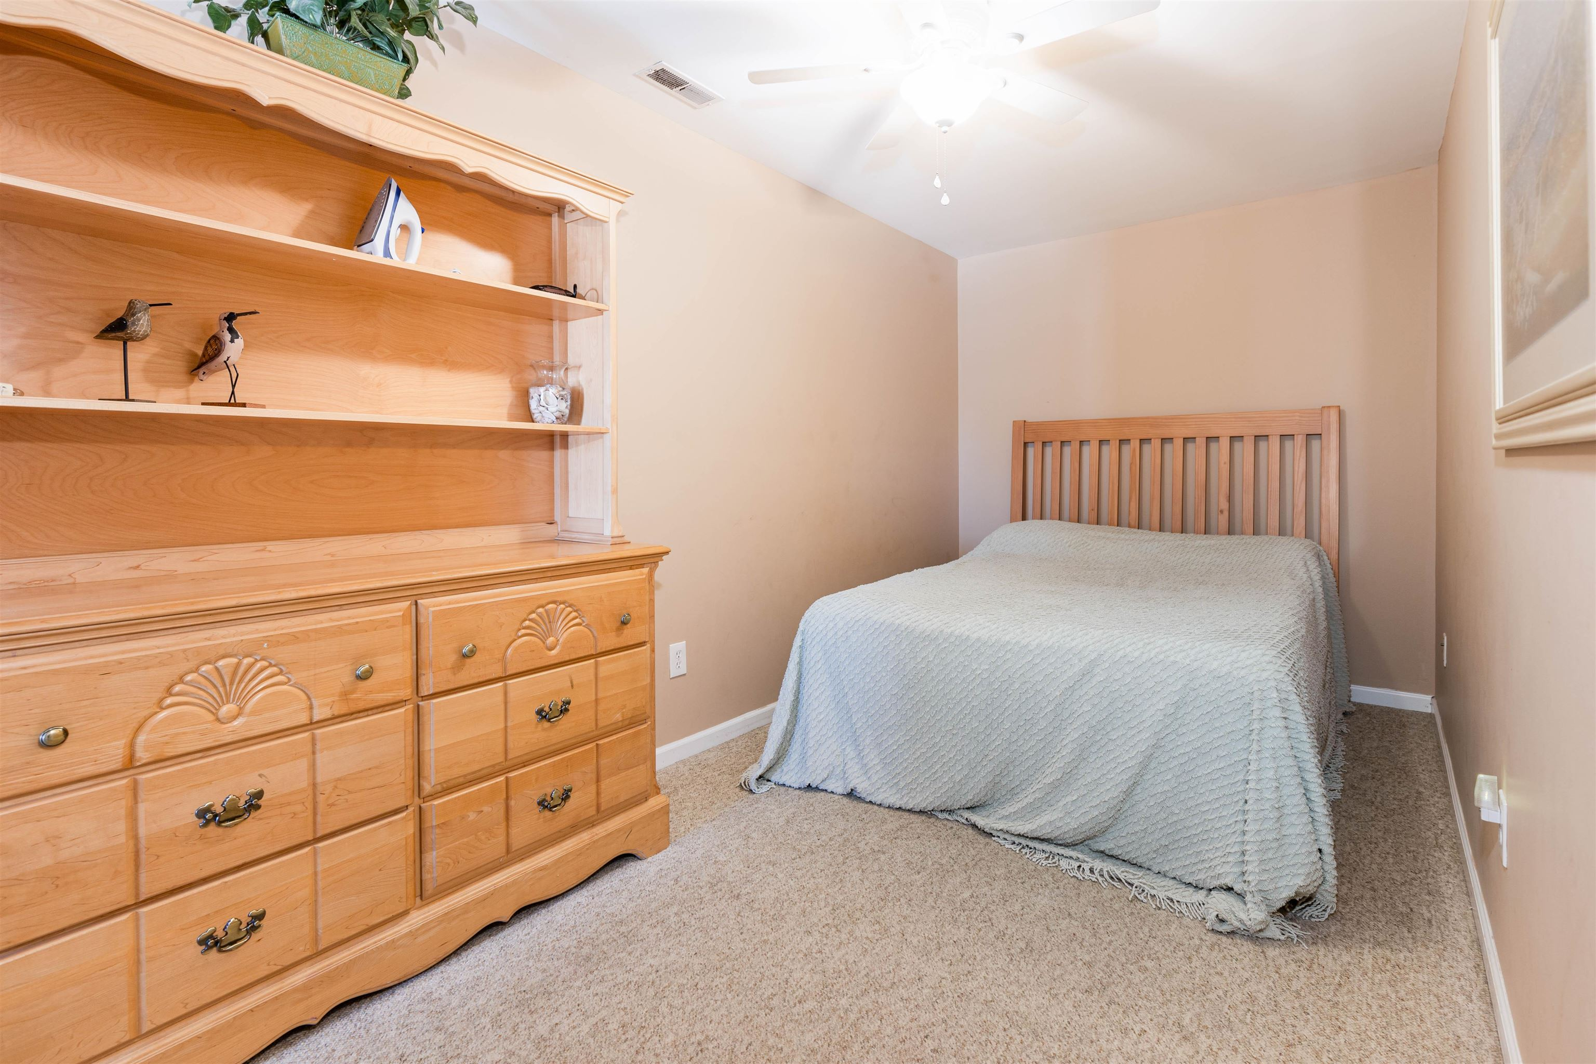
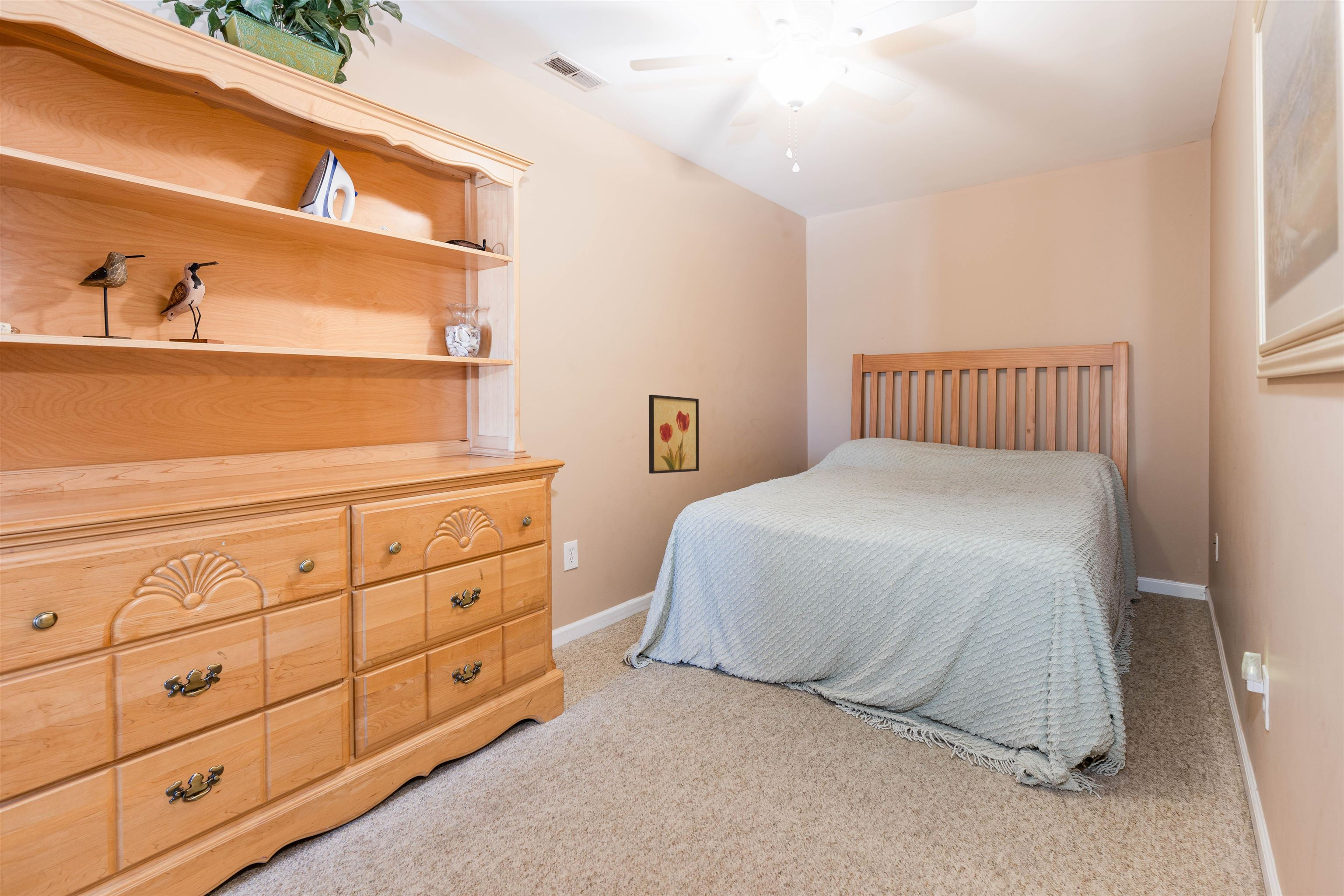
+ wall art (673, 434)
